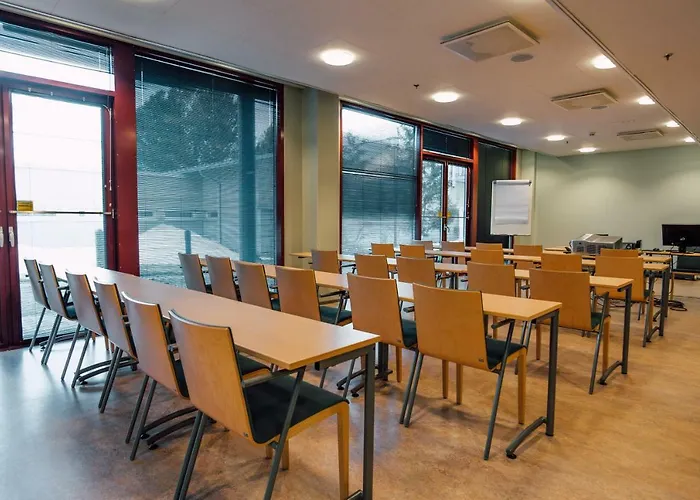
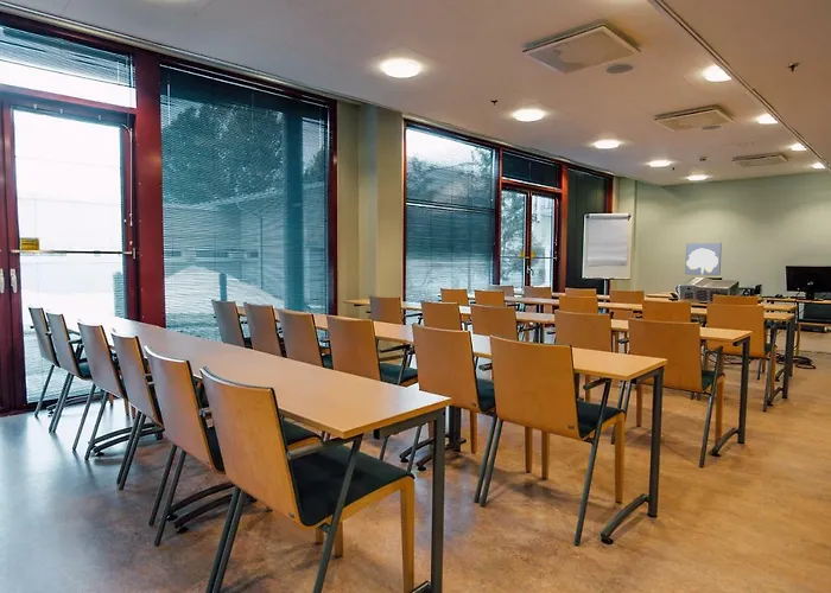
+ wall art (703, 259)
